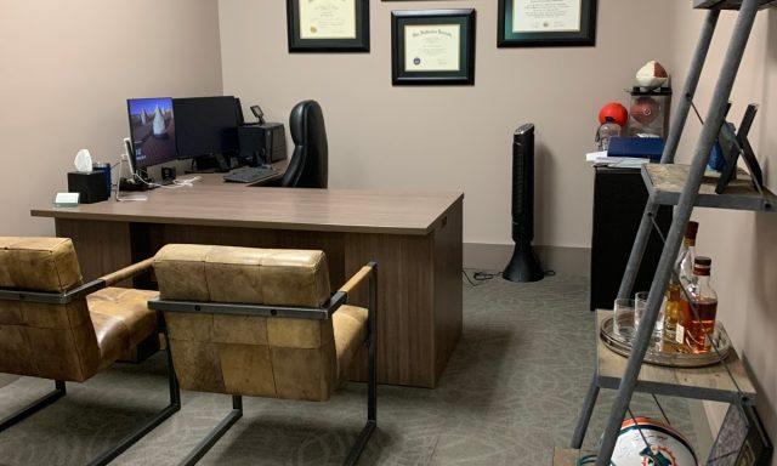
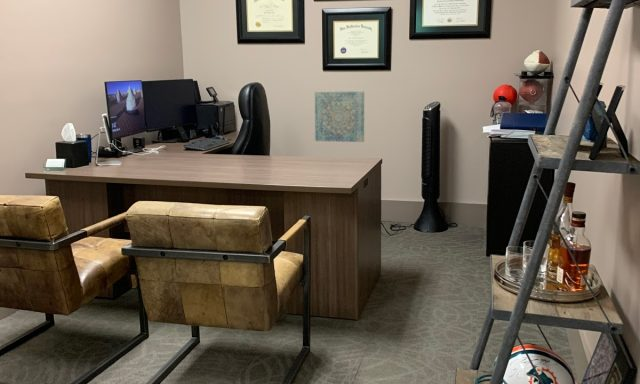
+ wall art (339, 116)
